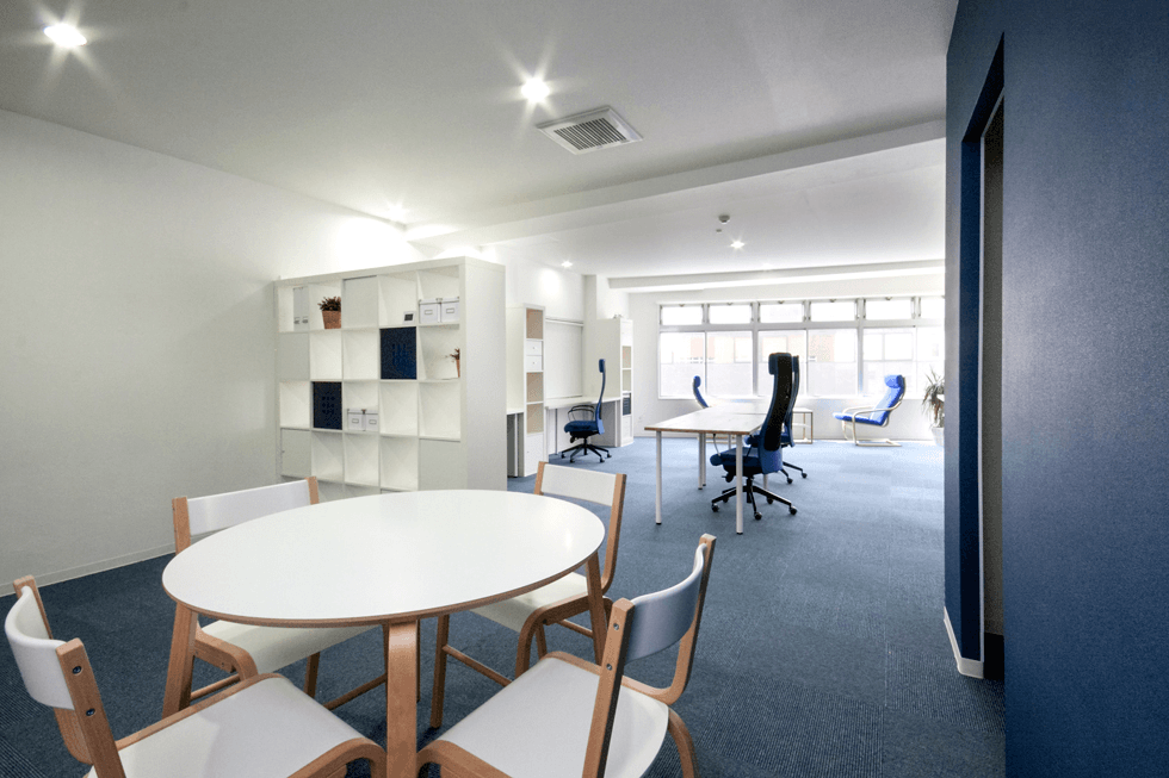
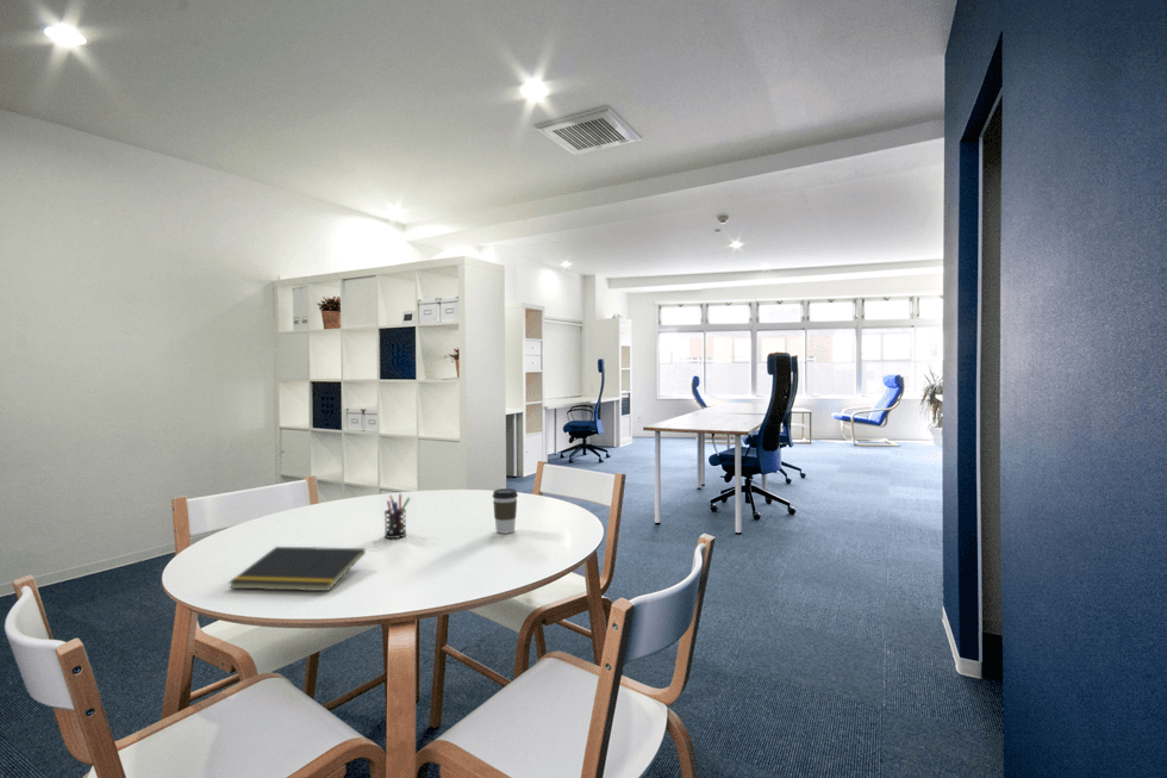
+ pen holder (398, 514)
+ notepad (300, 567)
+ coffee cup (505, 510)
